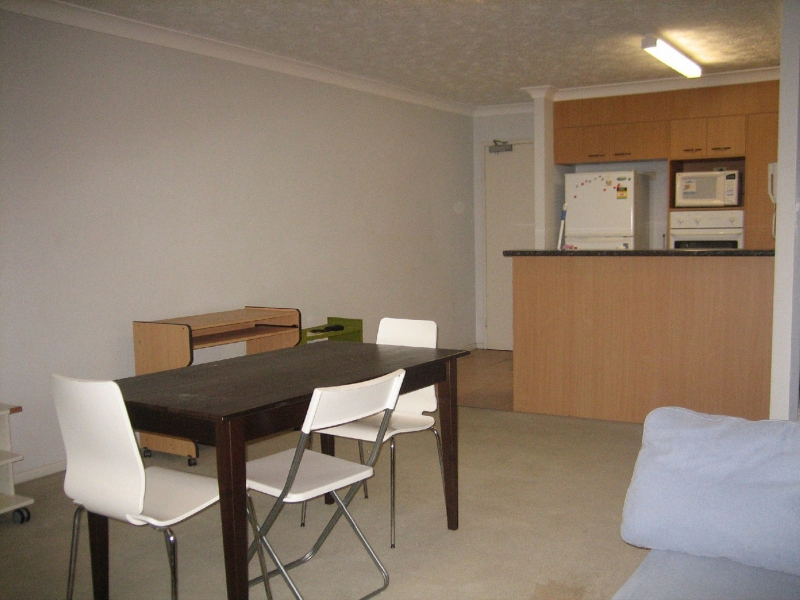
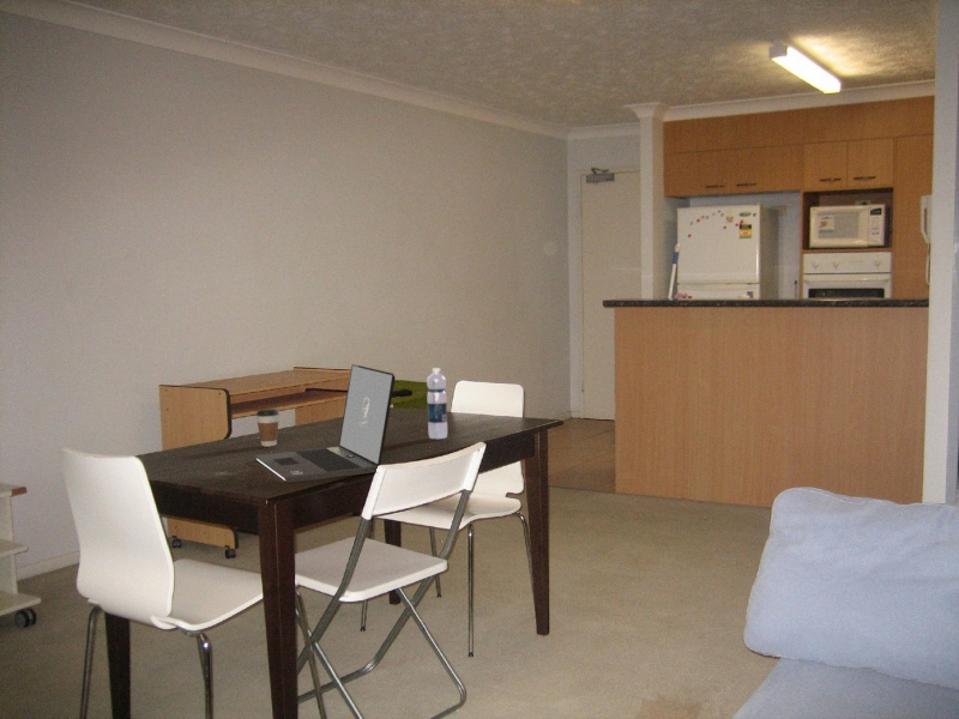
+ laptop (342, 423)
+ coffee cup (267, 427)
+ water bottle (436, 403)
